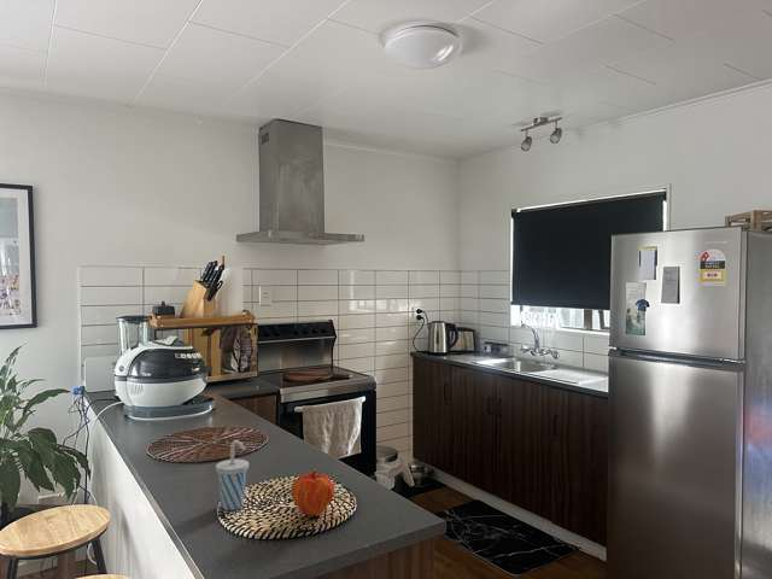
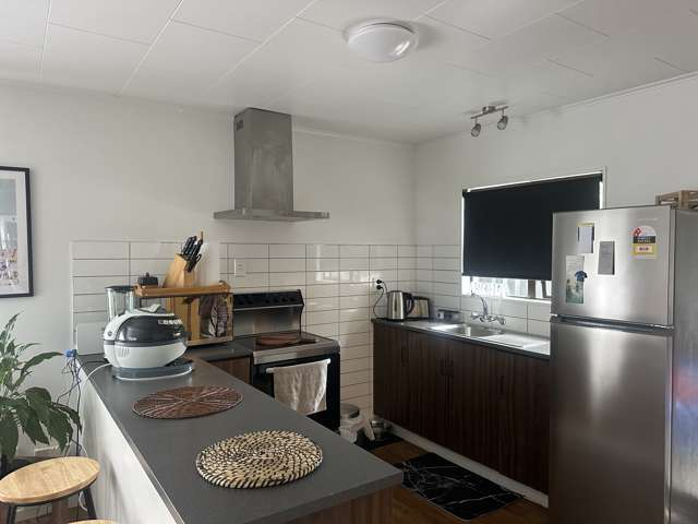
- cup (233, 473)
- fruit (312, 491)
